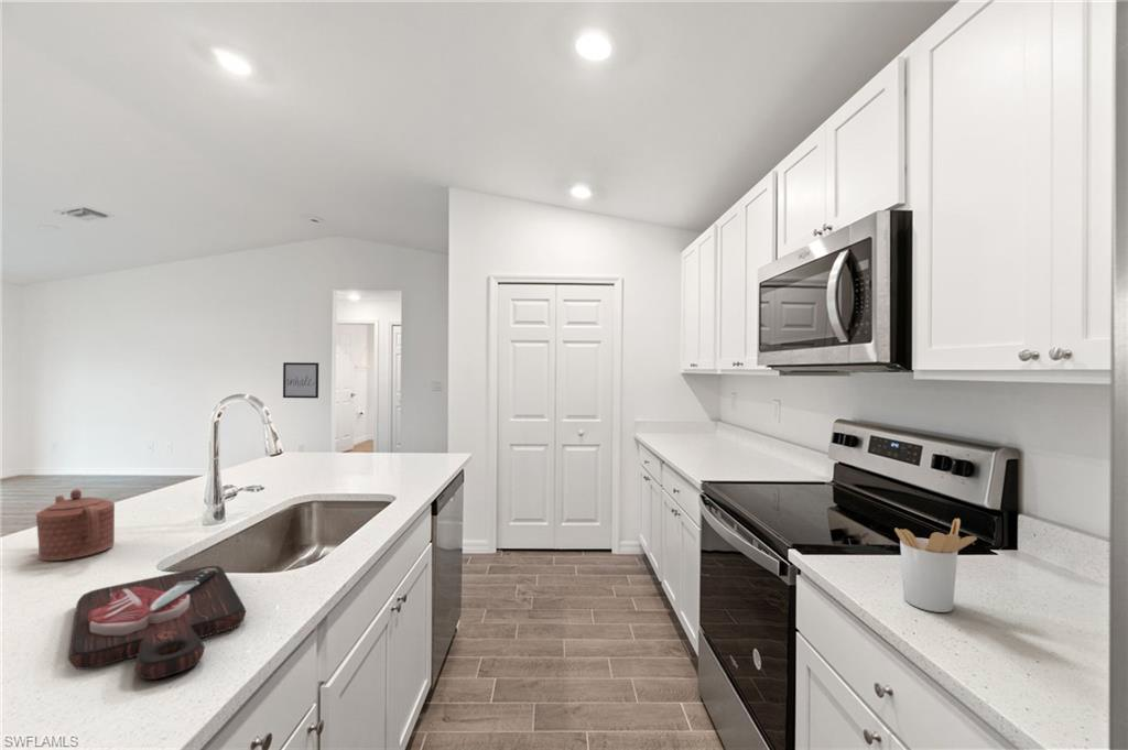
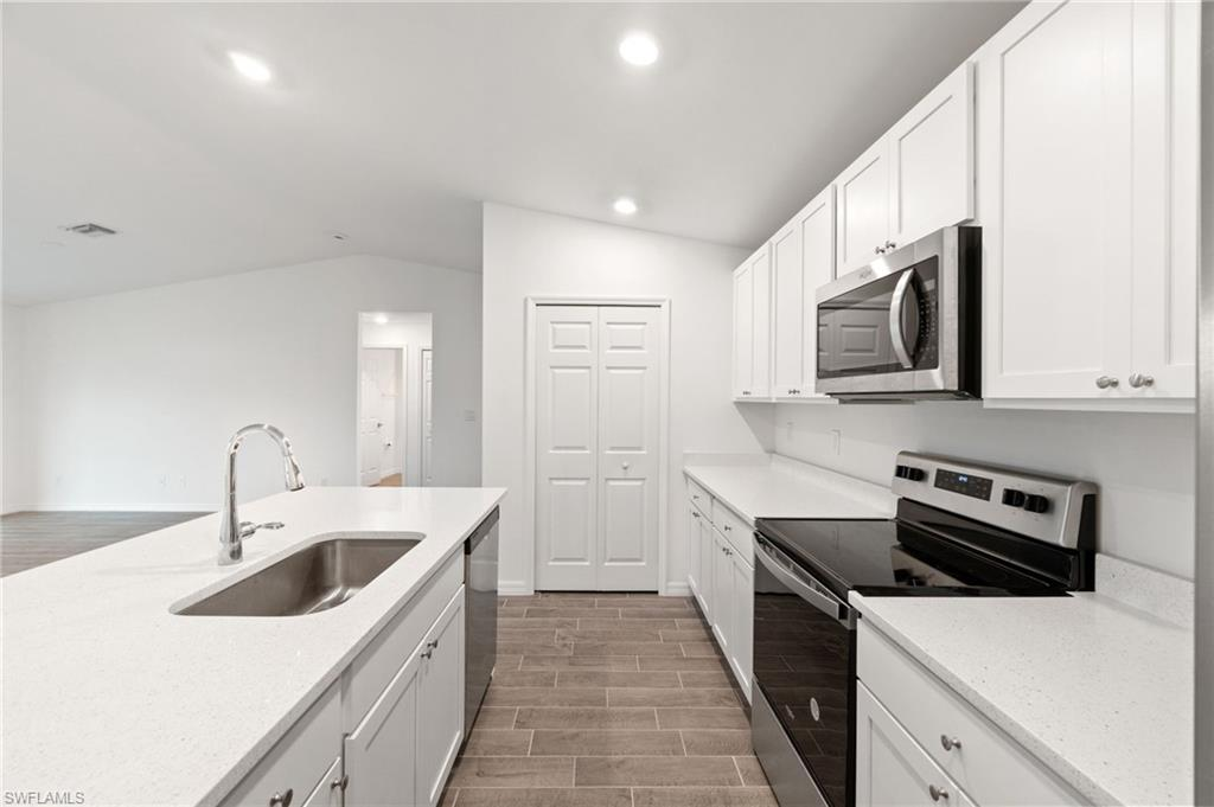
- cutting board (162, 609)
- teapot (76, 520)
- wall art (301, 380)
- utensil holder (935, 564)
